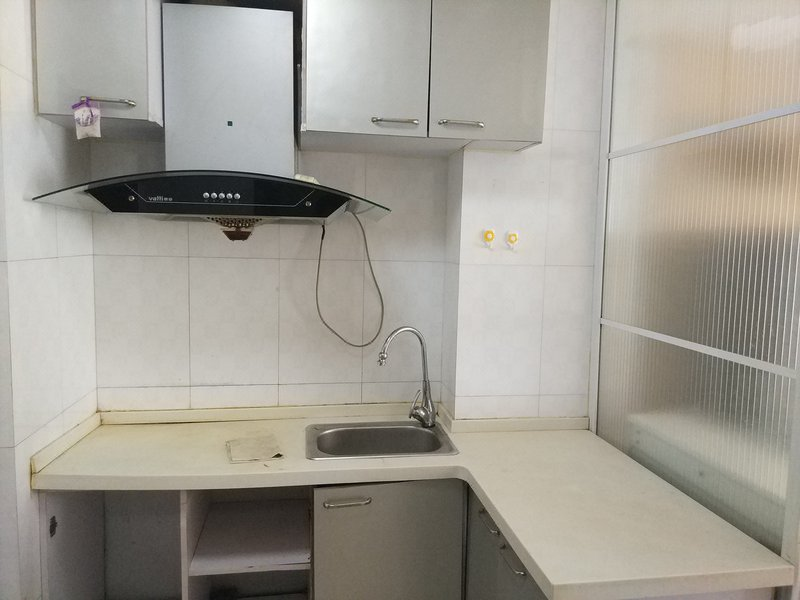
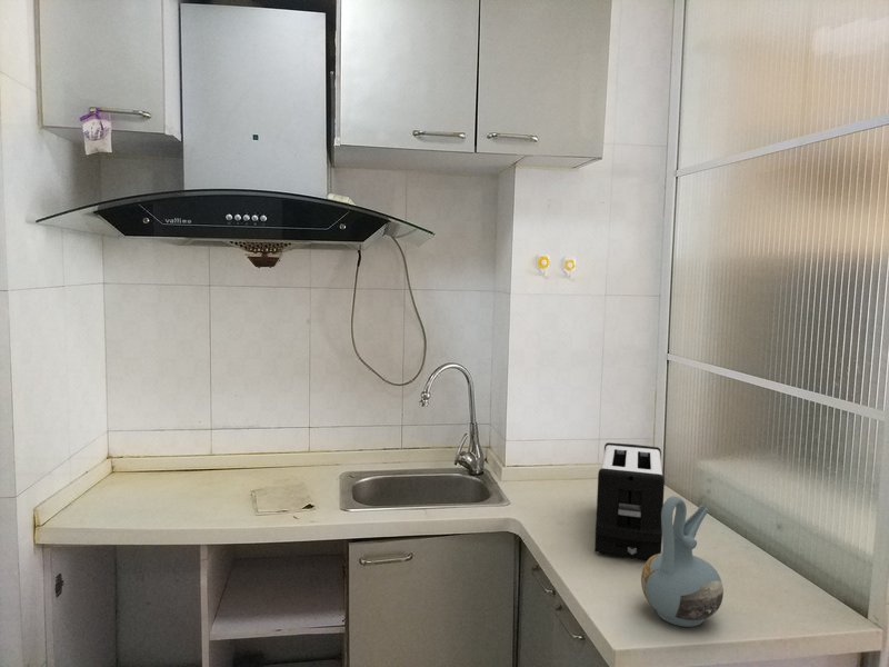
+ toaster (630, 497)
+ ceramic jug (682, 554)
